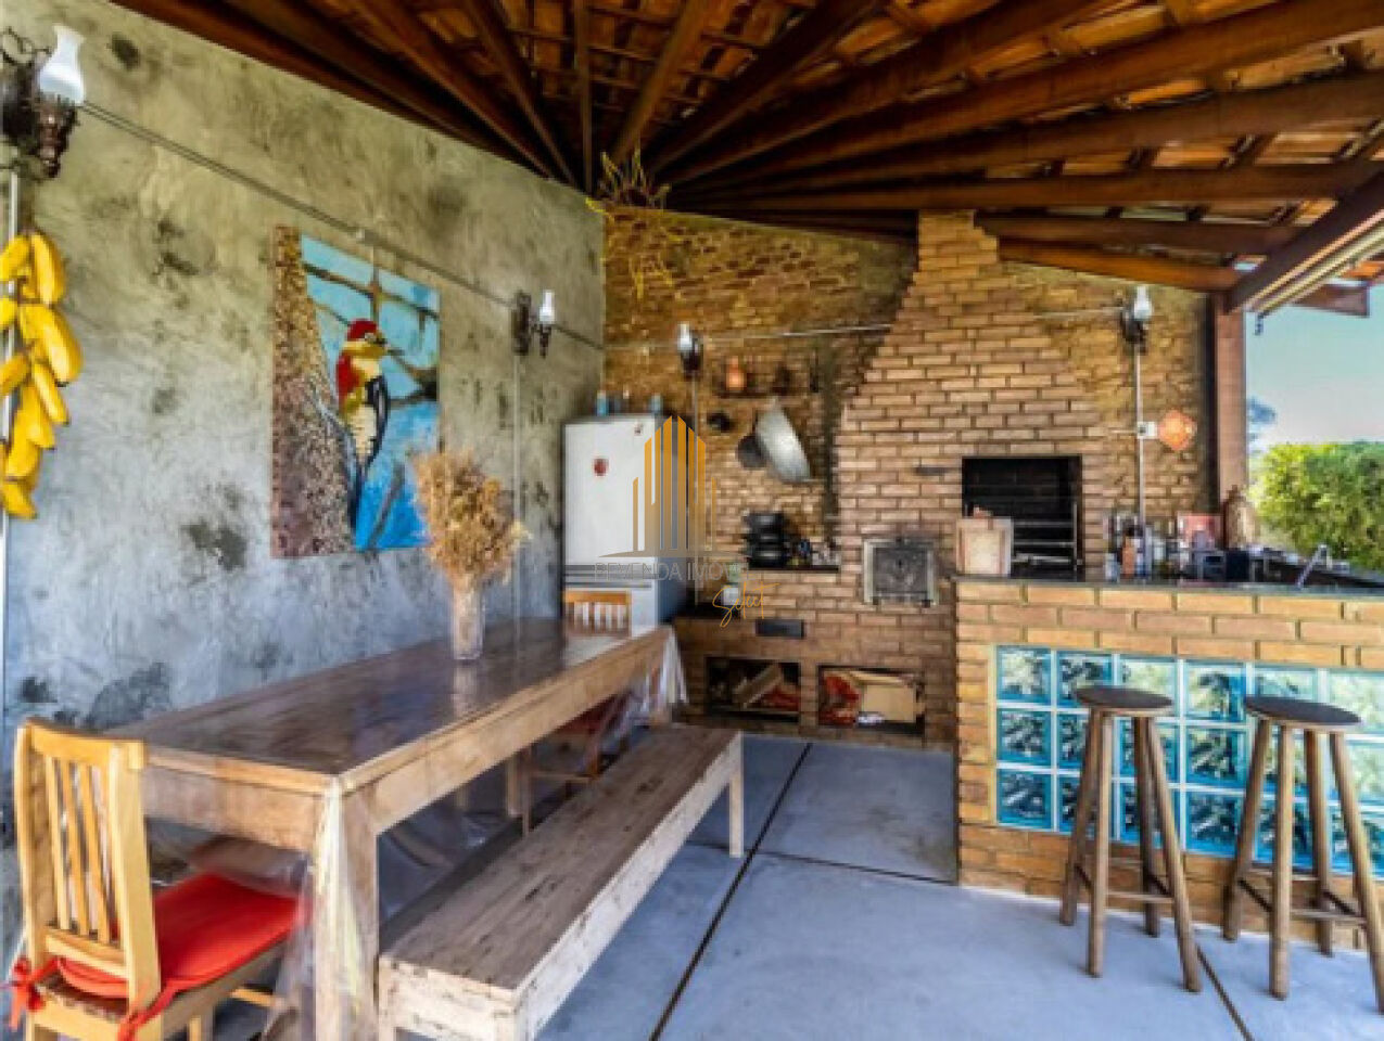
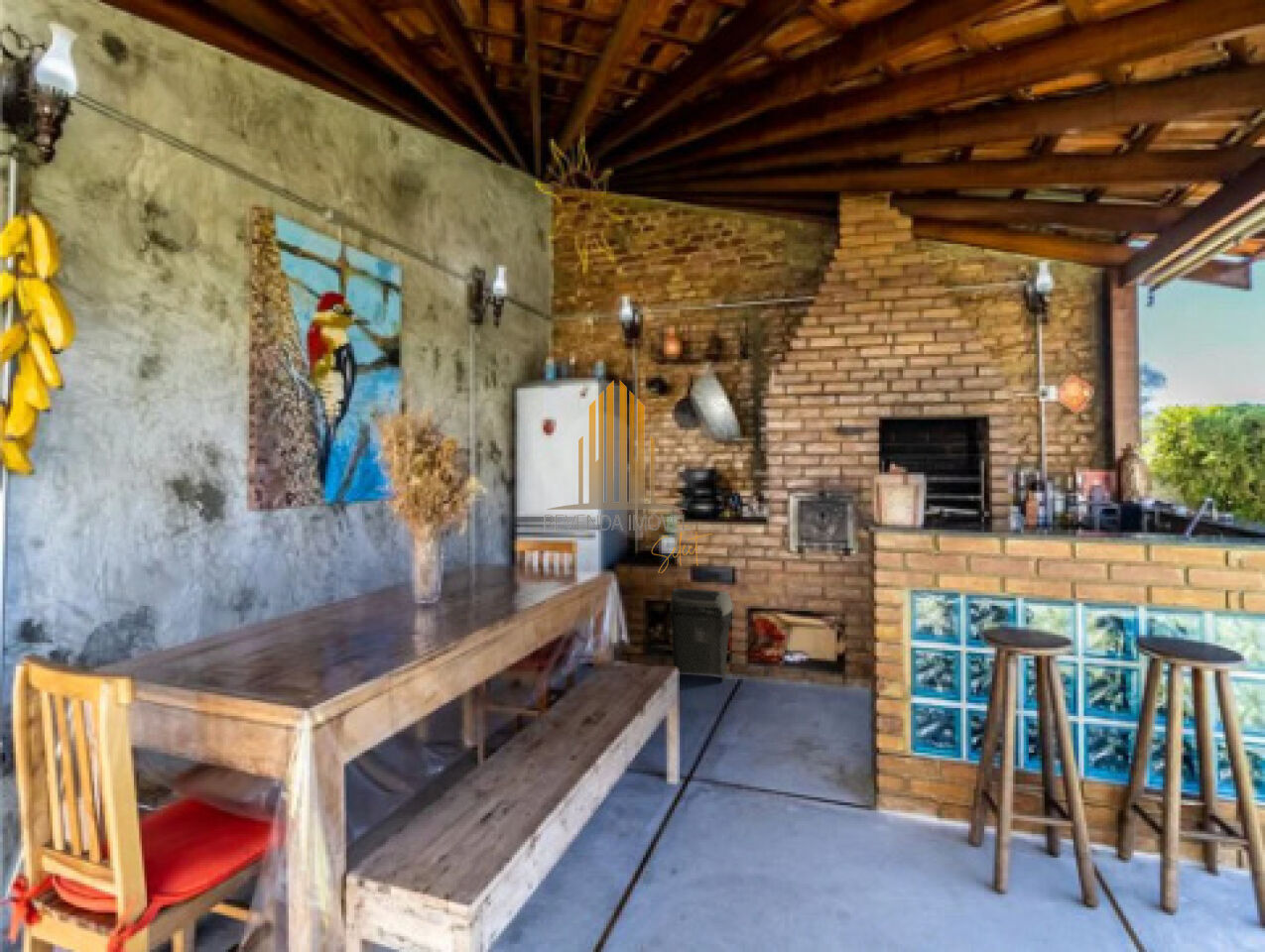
+ trash can (695, 634)
